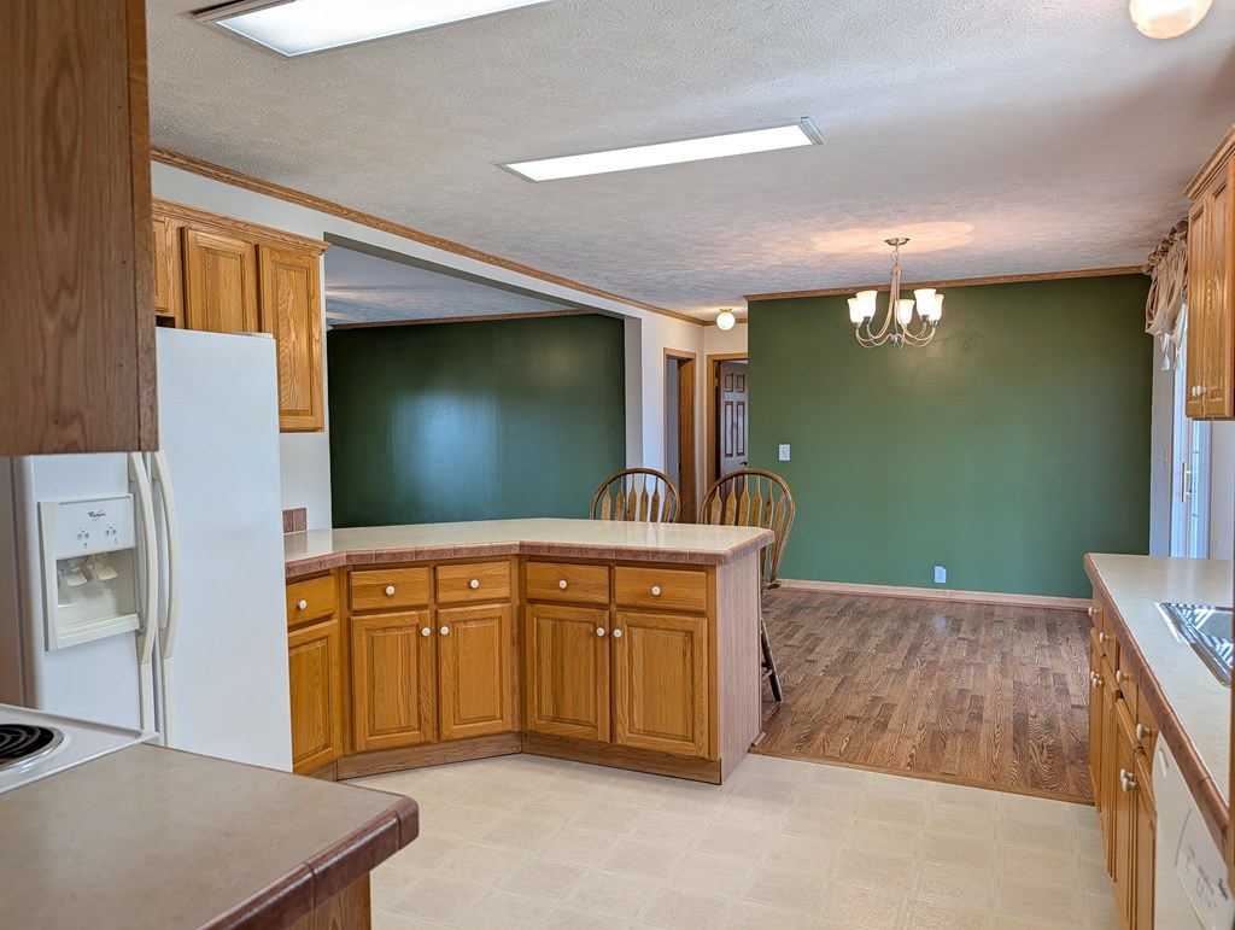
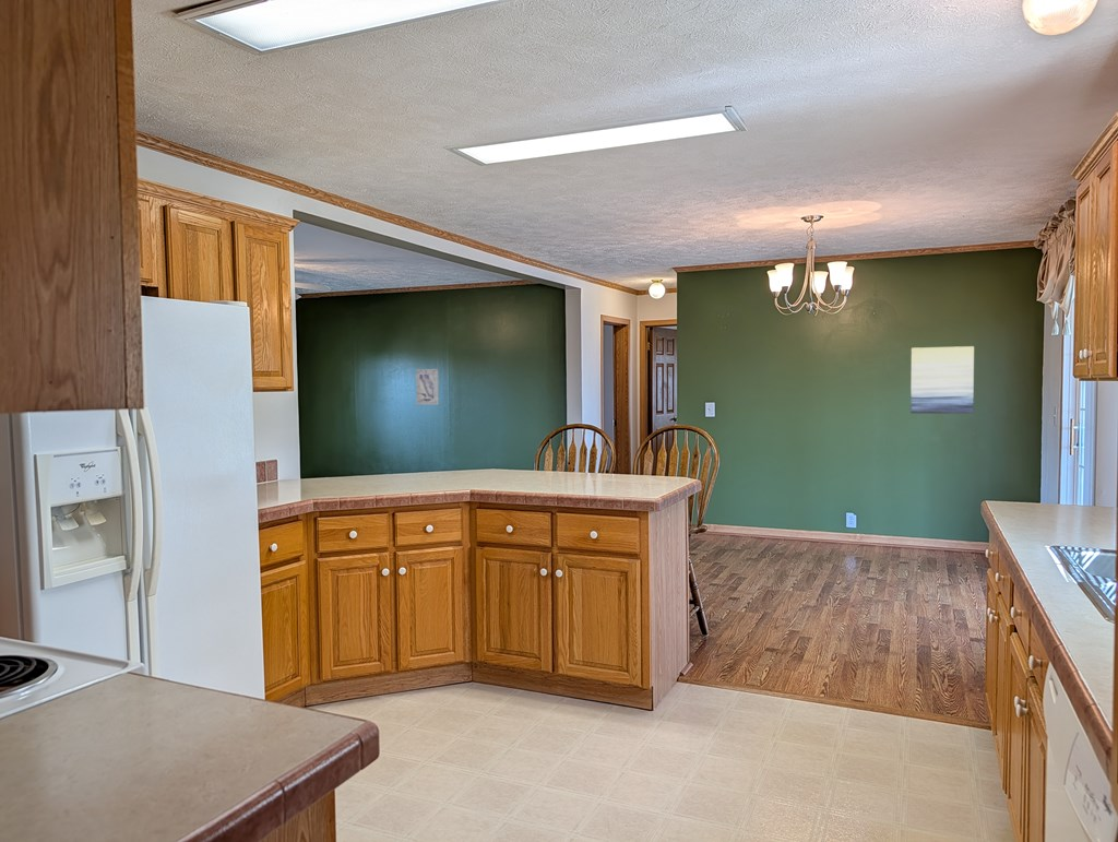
+ wall art (941, 380)
+ wall art (427, 387)
